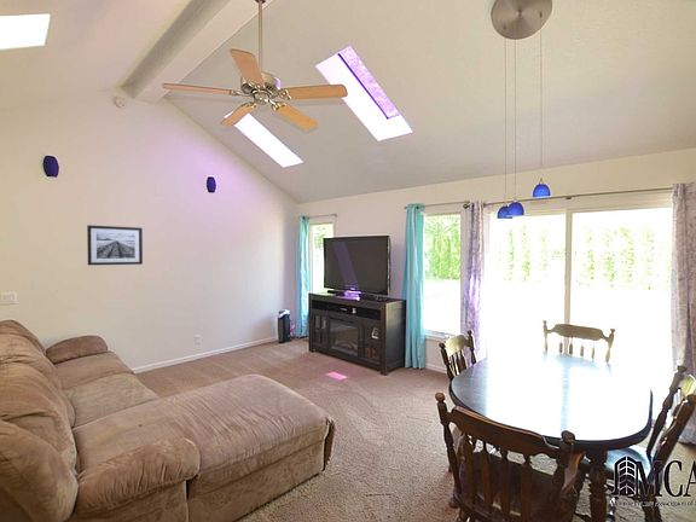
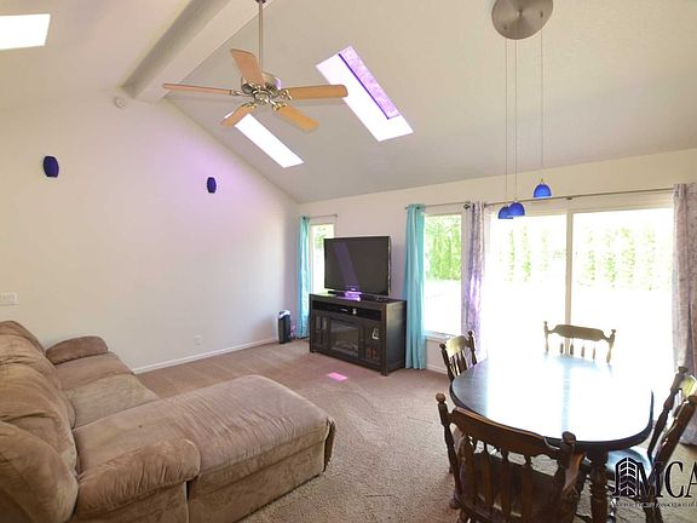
- wall art (116, 245)
